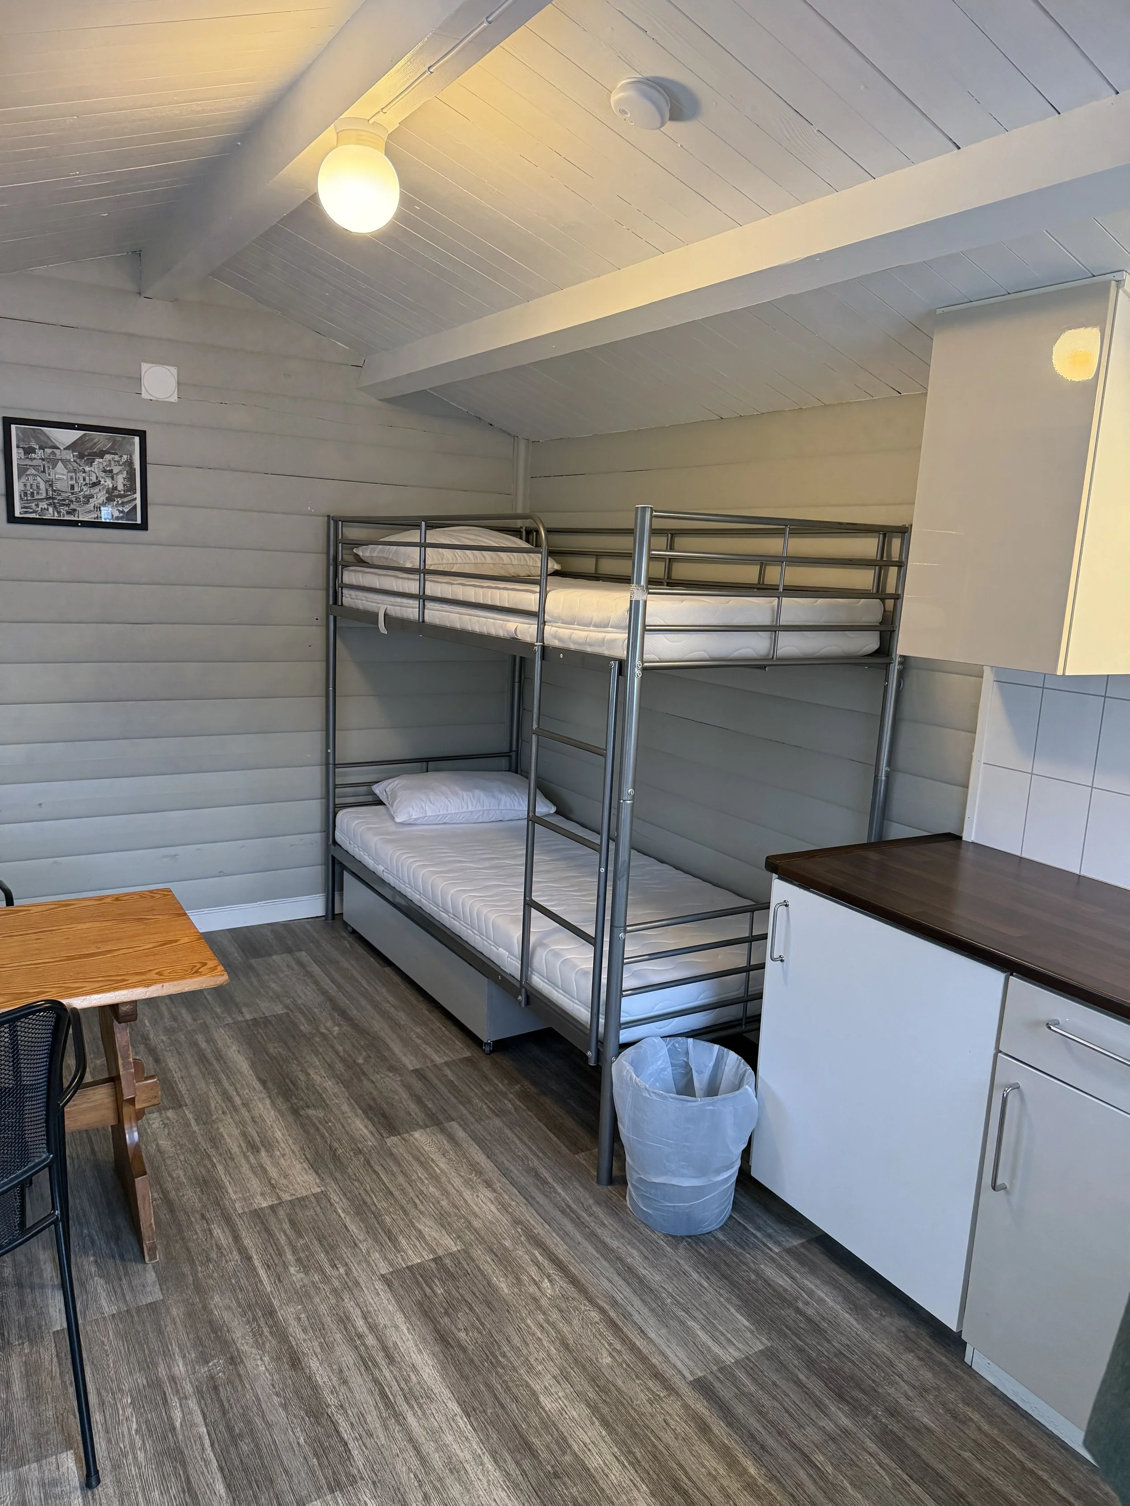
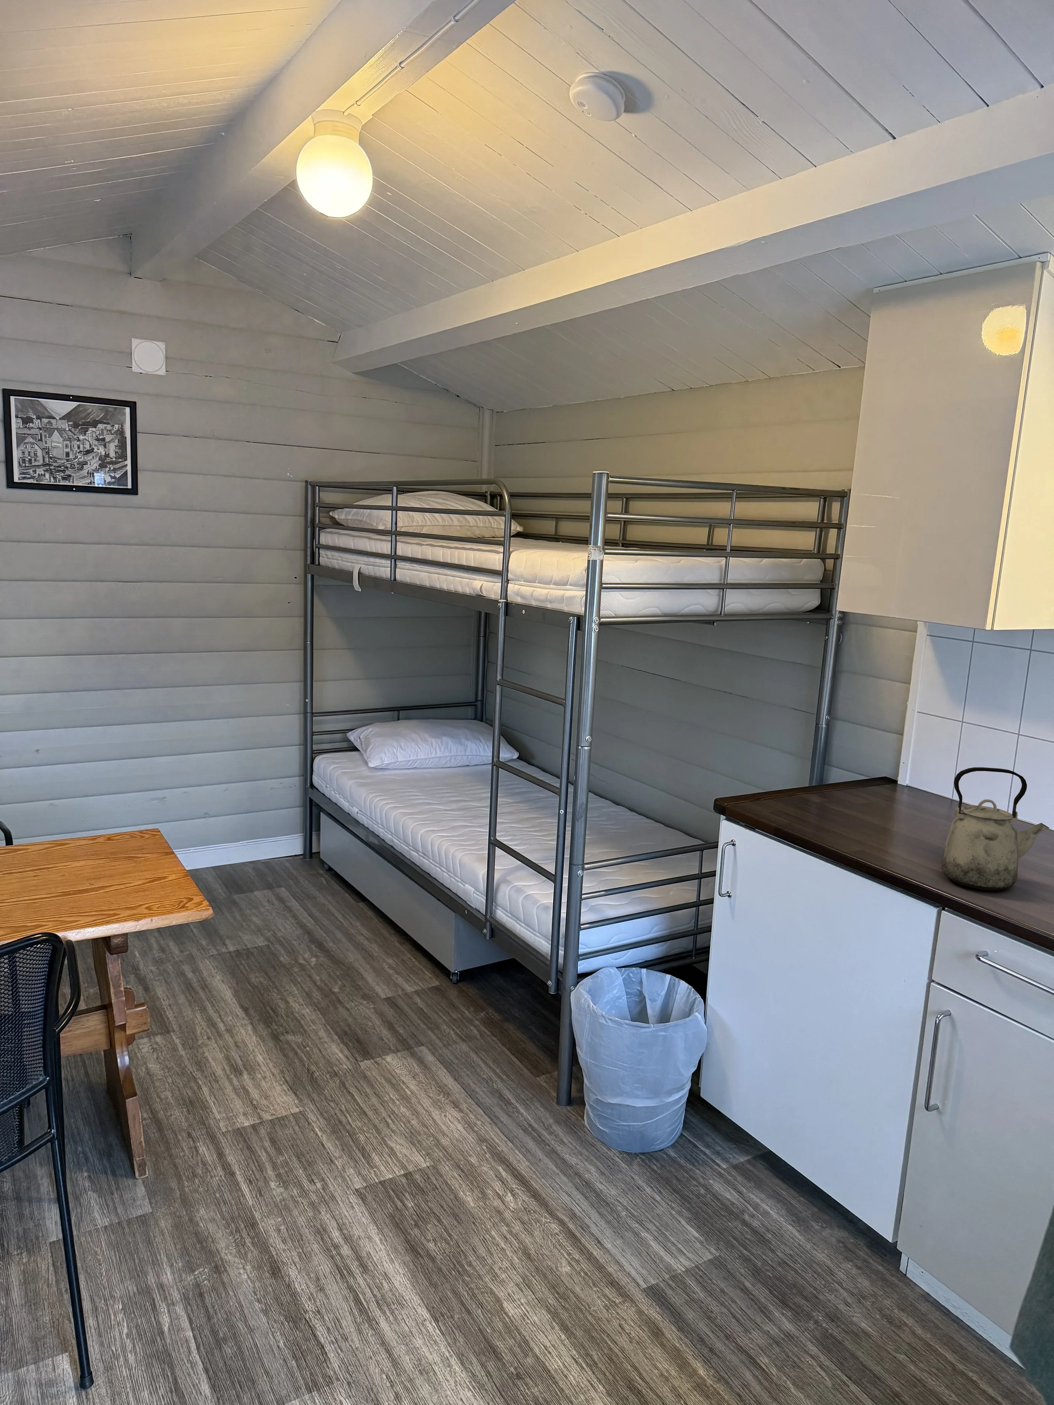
+ kettle (999, 827)
